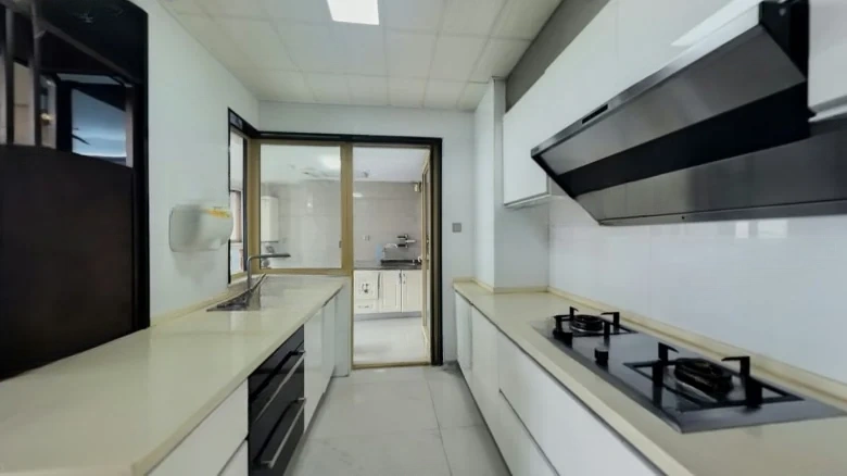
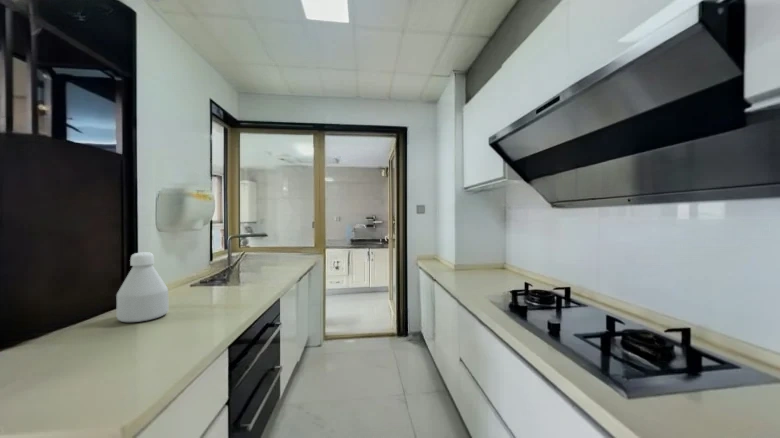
+ bottle (143, 284)
